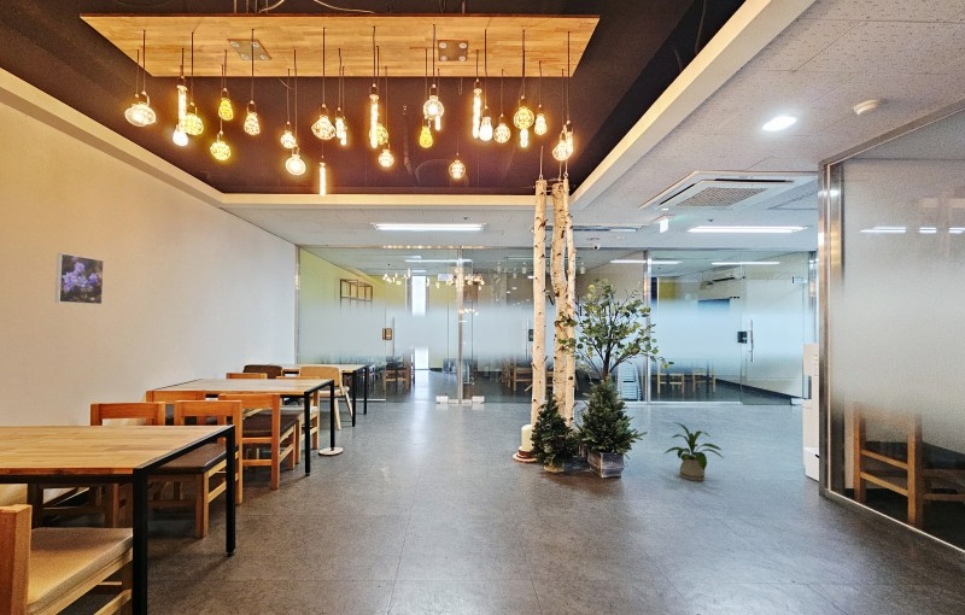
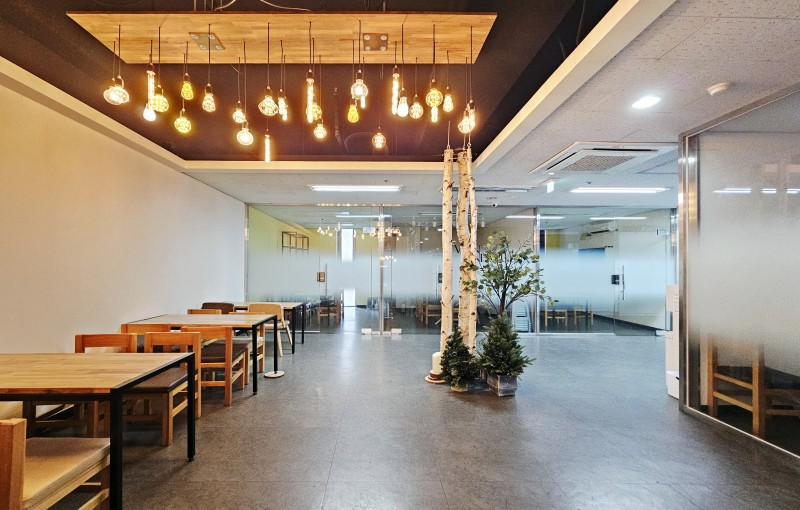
- house plant (694, 452)
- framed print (81, 280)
